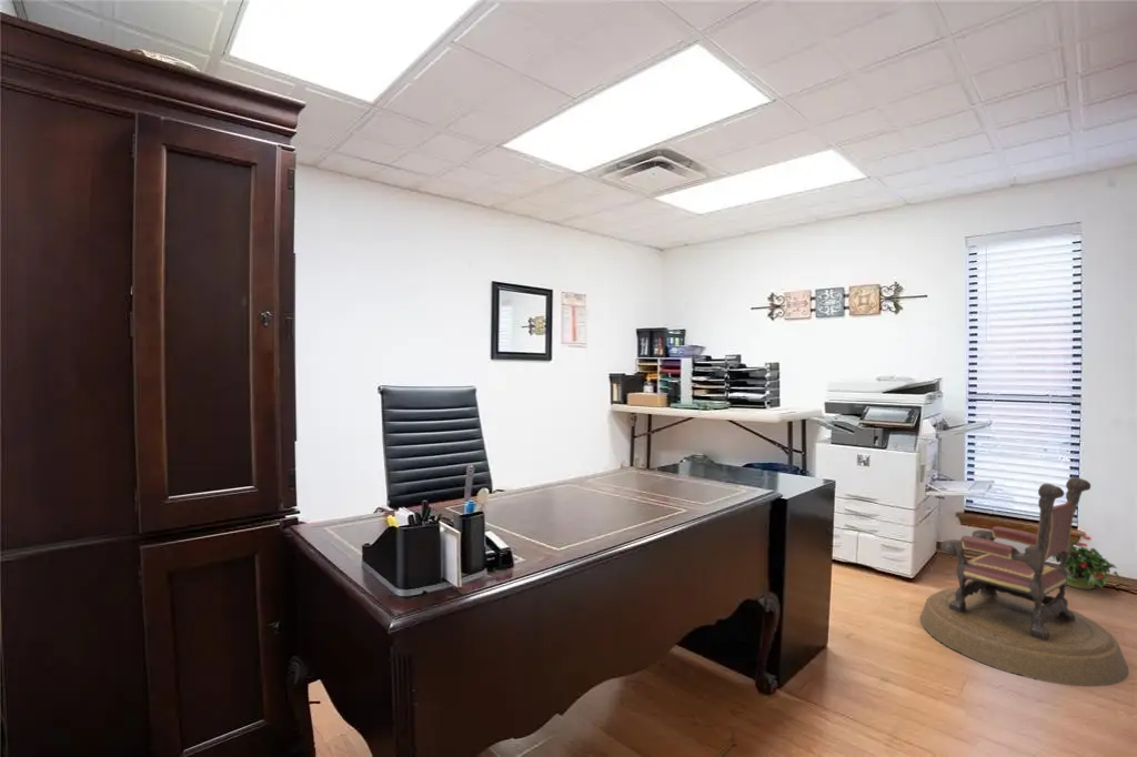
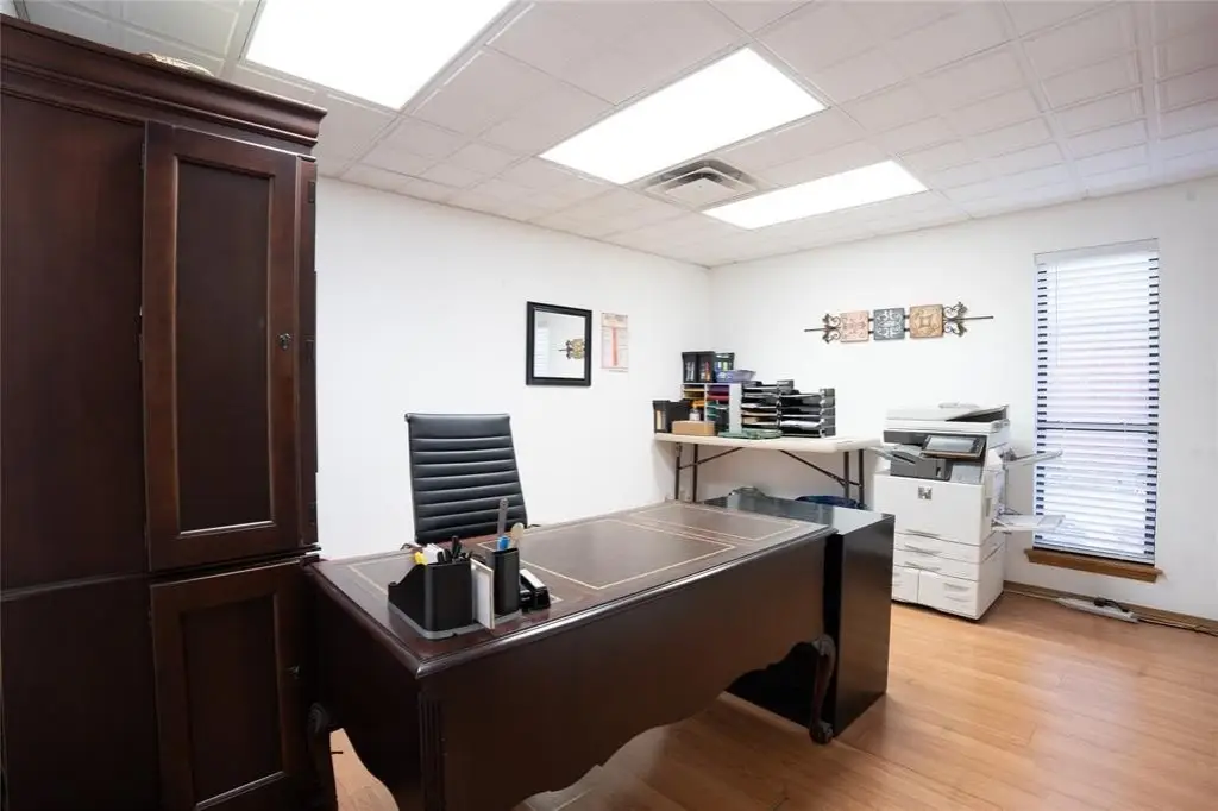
- potted plant (1084, 562)
- armchair (1016, 556)
